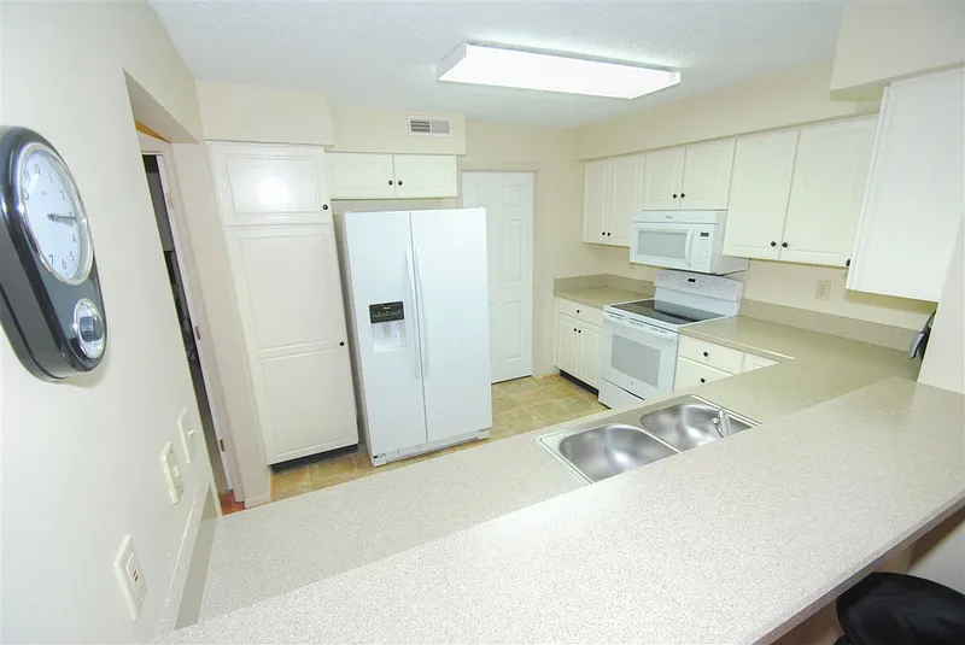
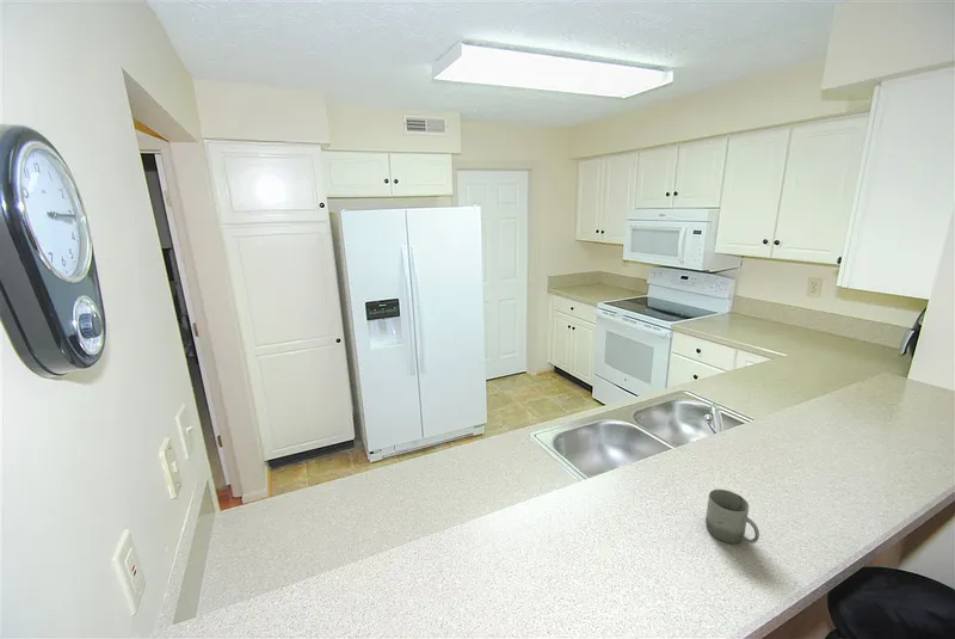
+ cup (733, 520)
